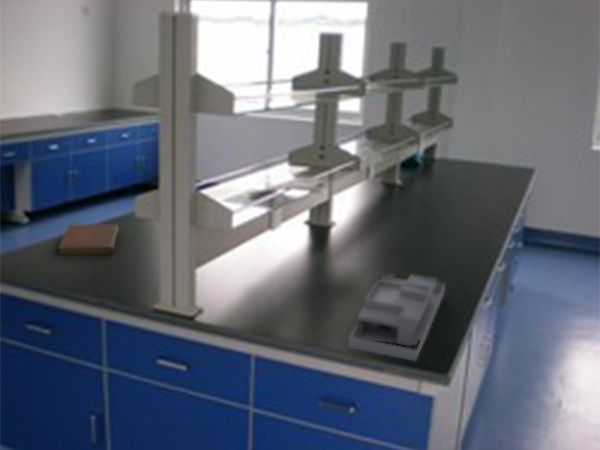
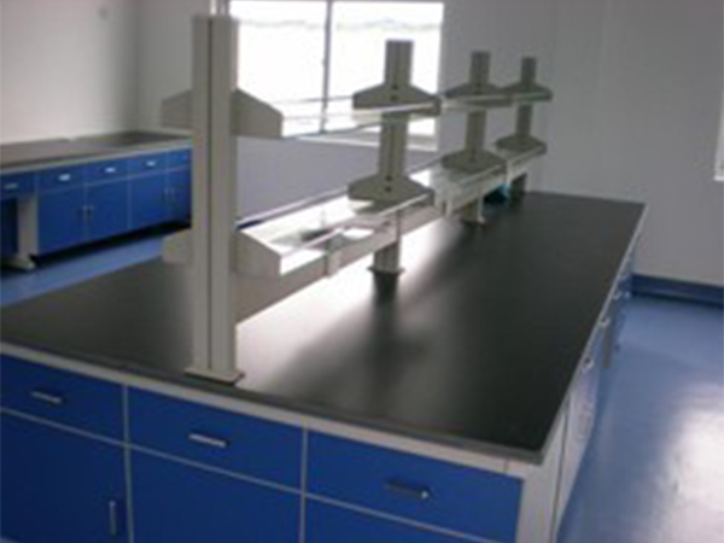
- desk organizer (402, 304)
- notebook (90, 238)
